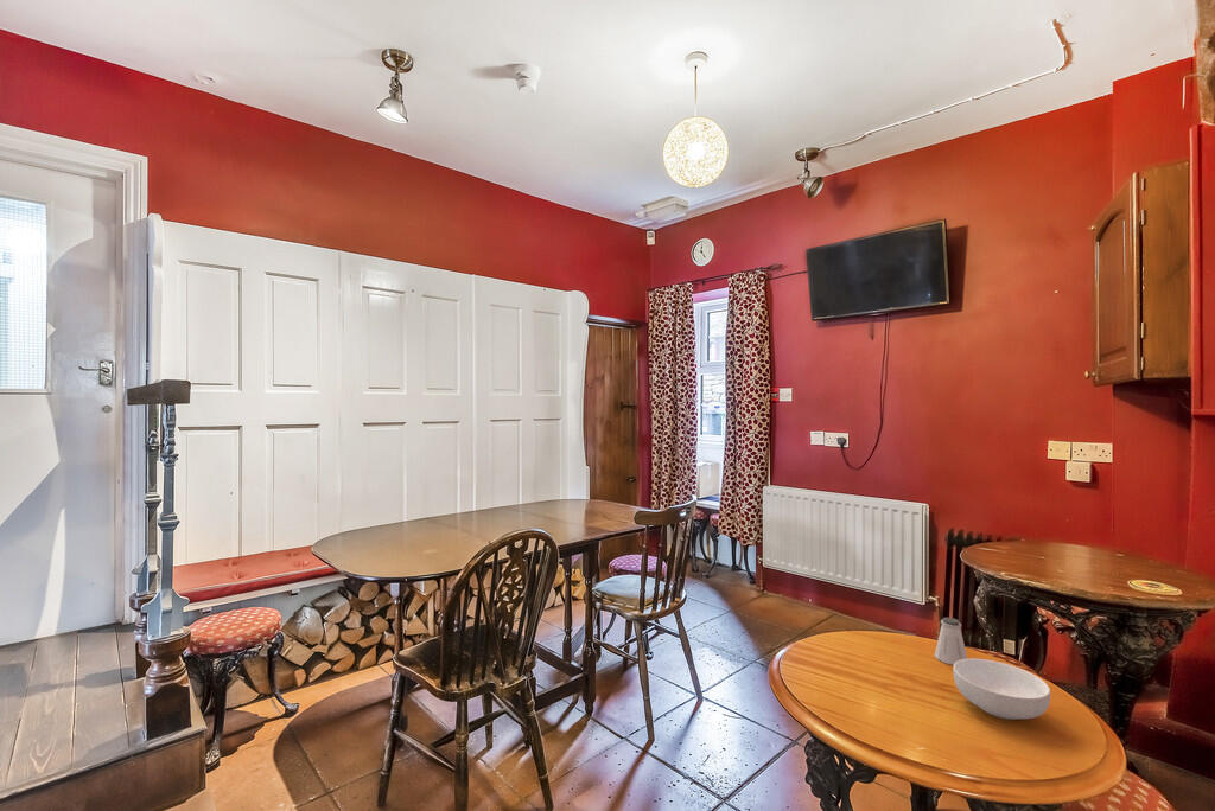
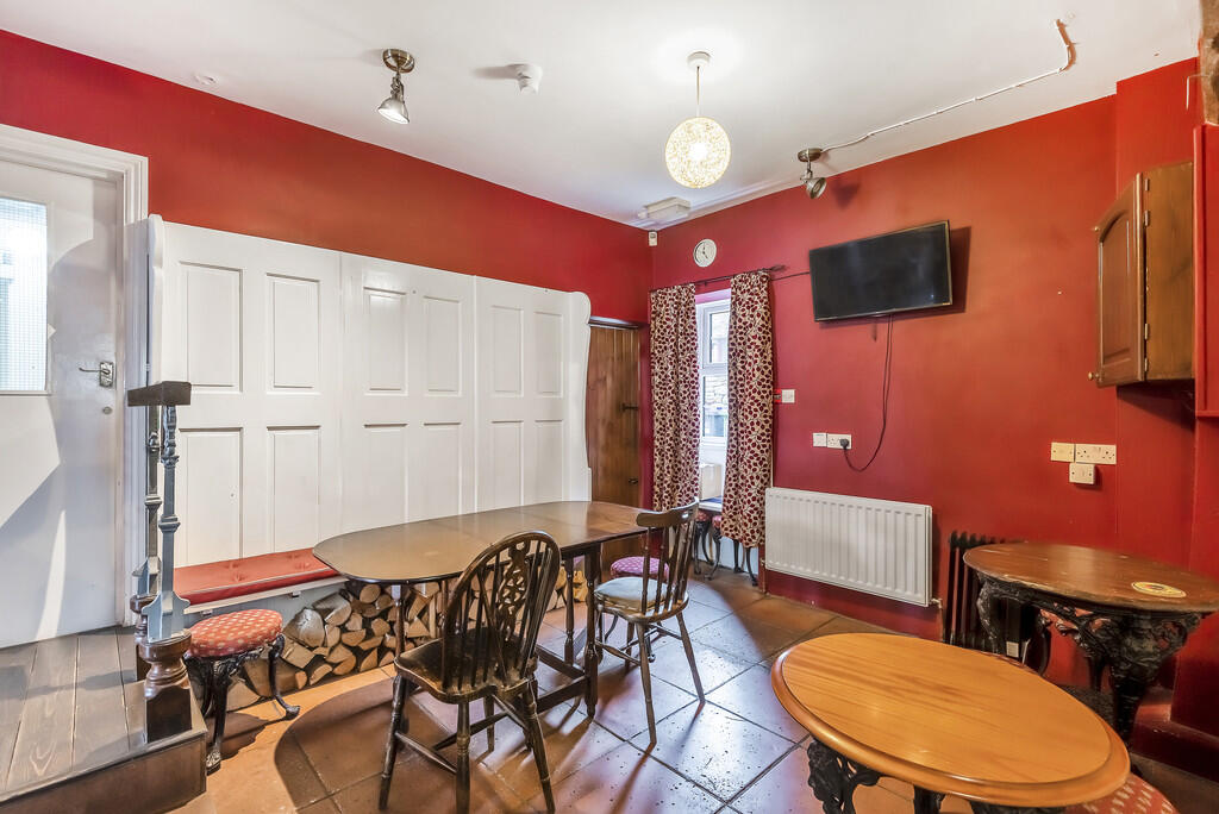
- saltshaker (950, 639)
- cereal bowl (999, 692)
